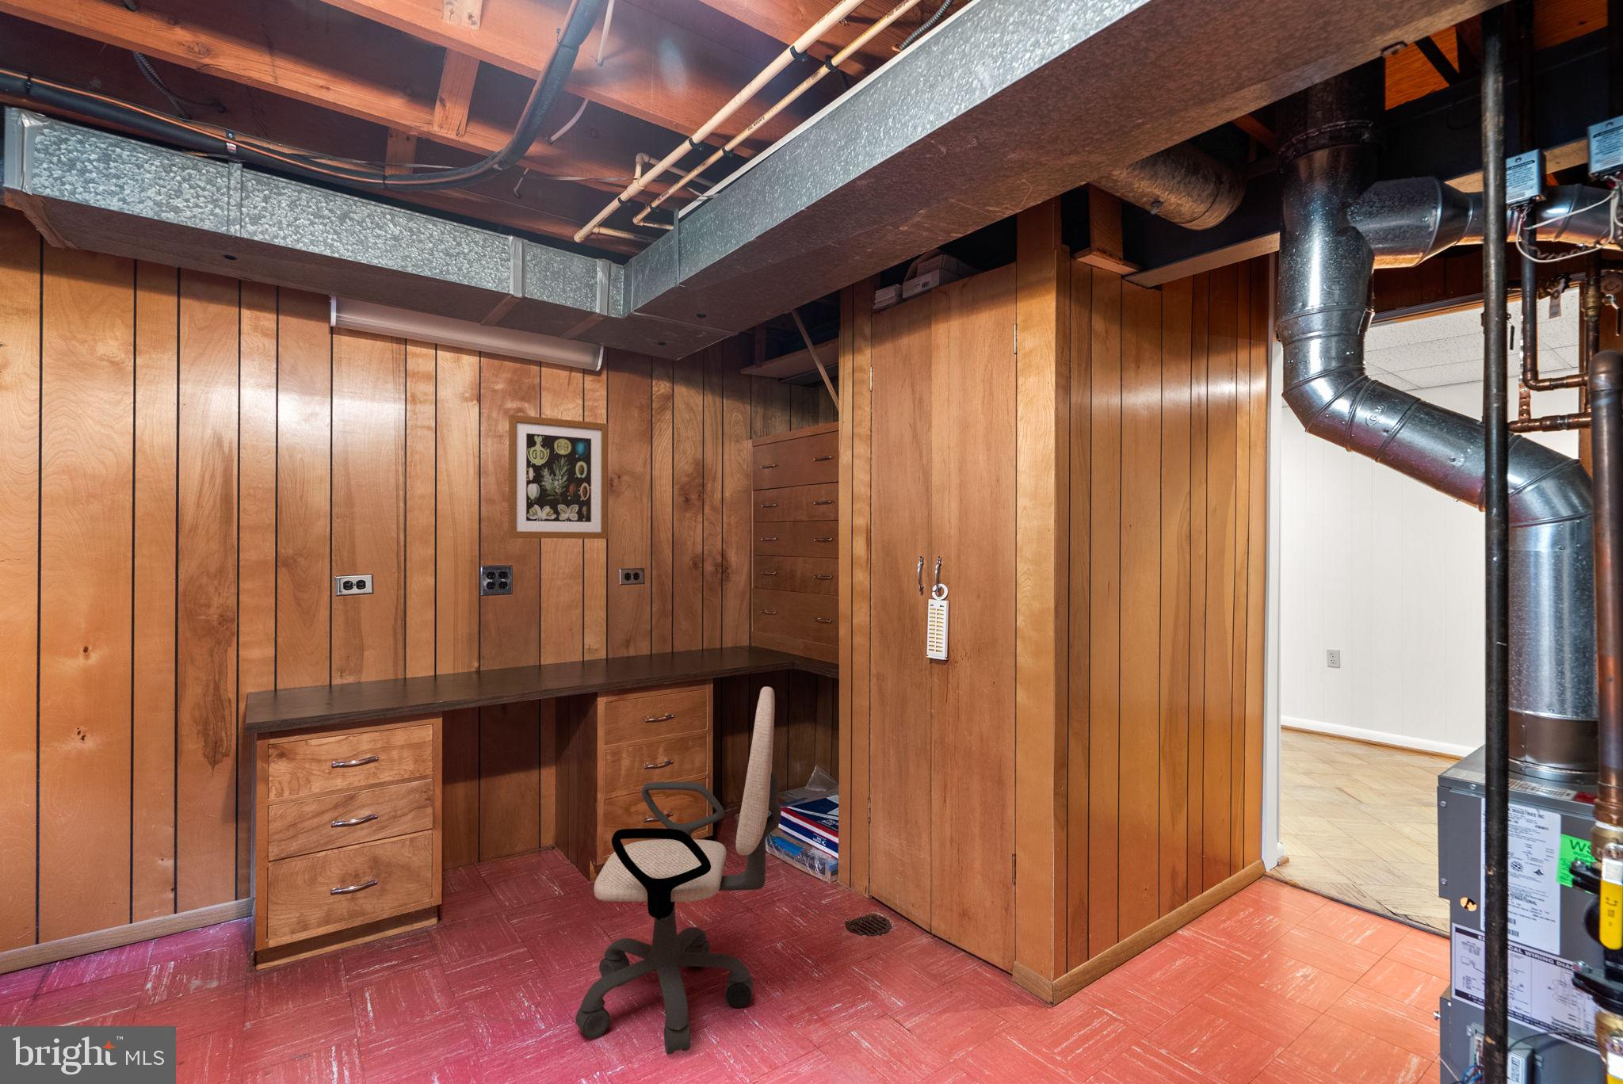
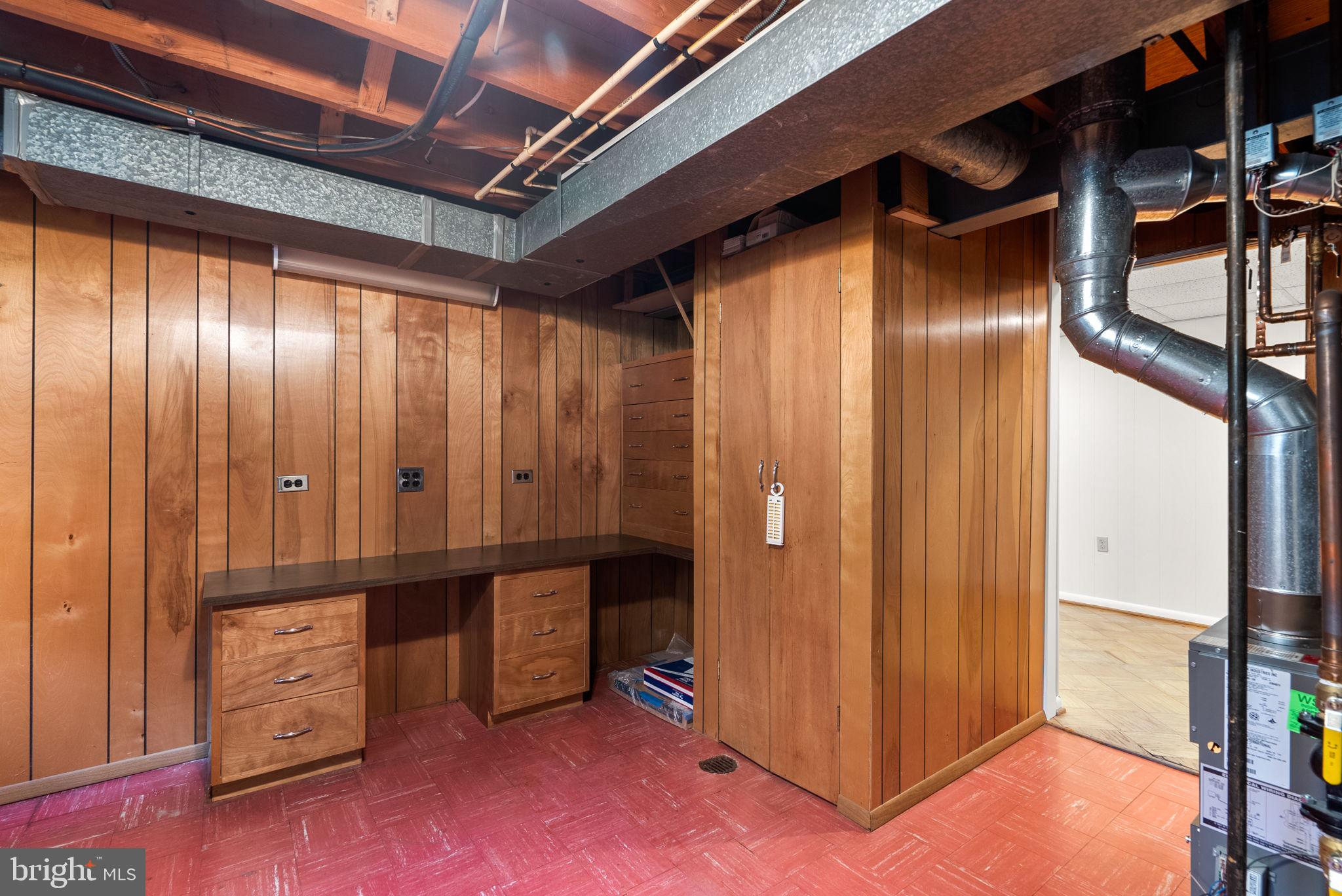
- wall art (560, 479)
- office chair (685, 847)
